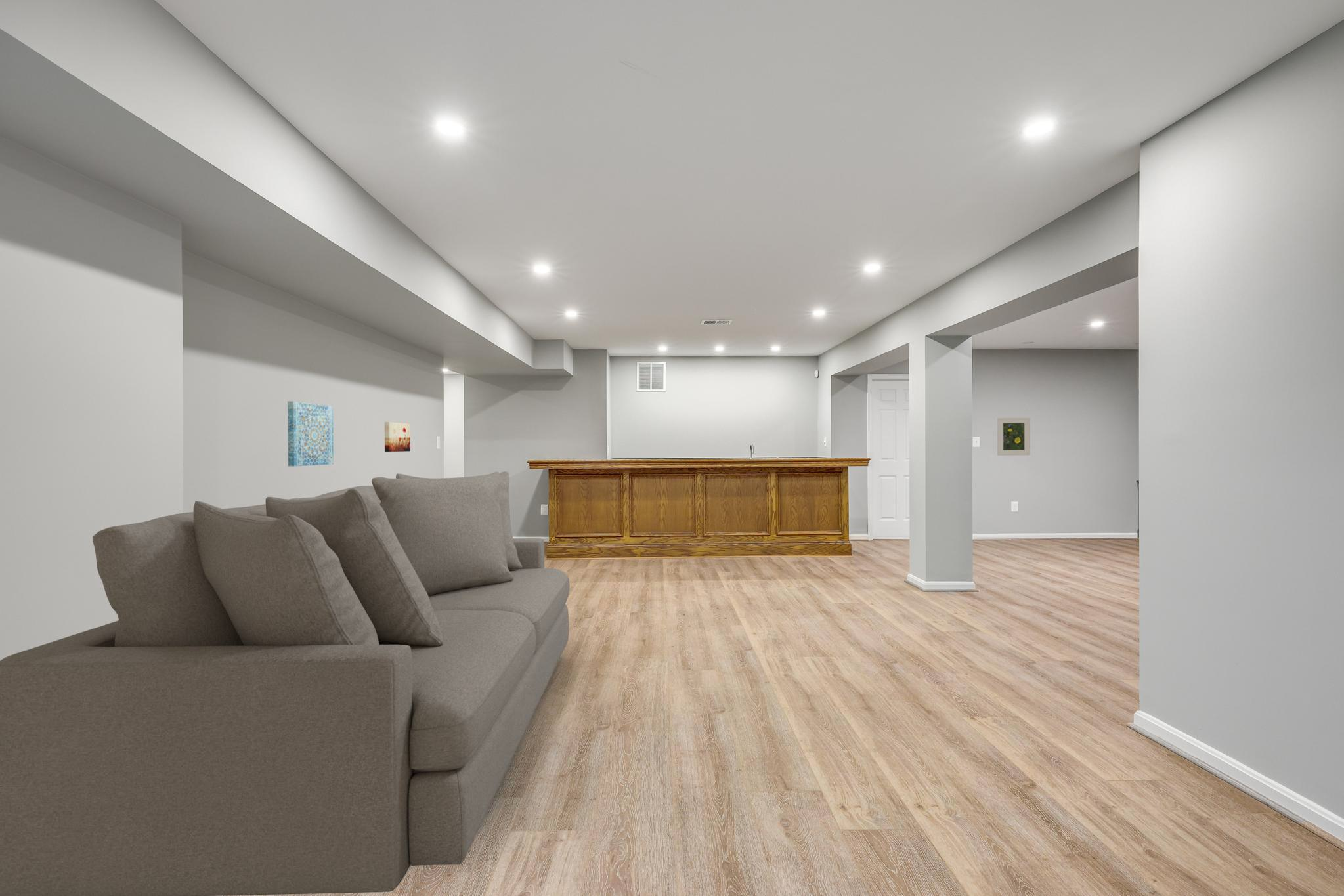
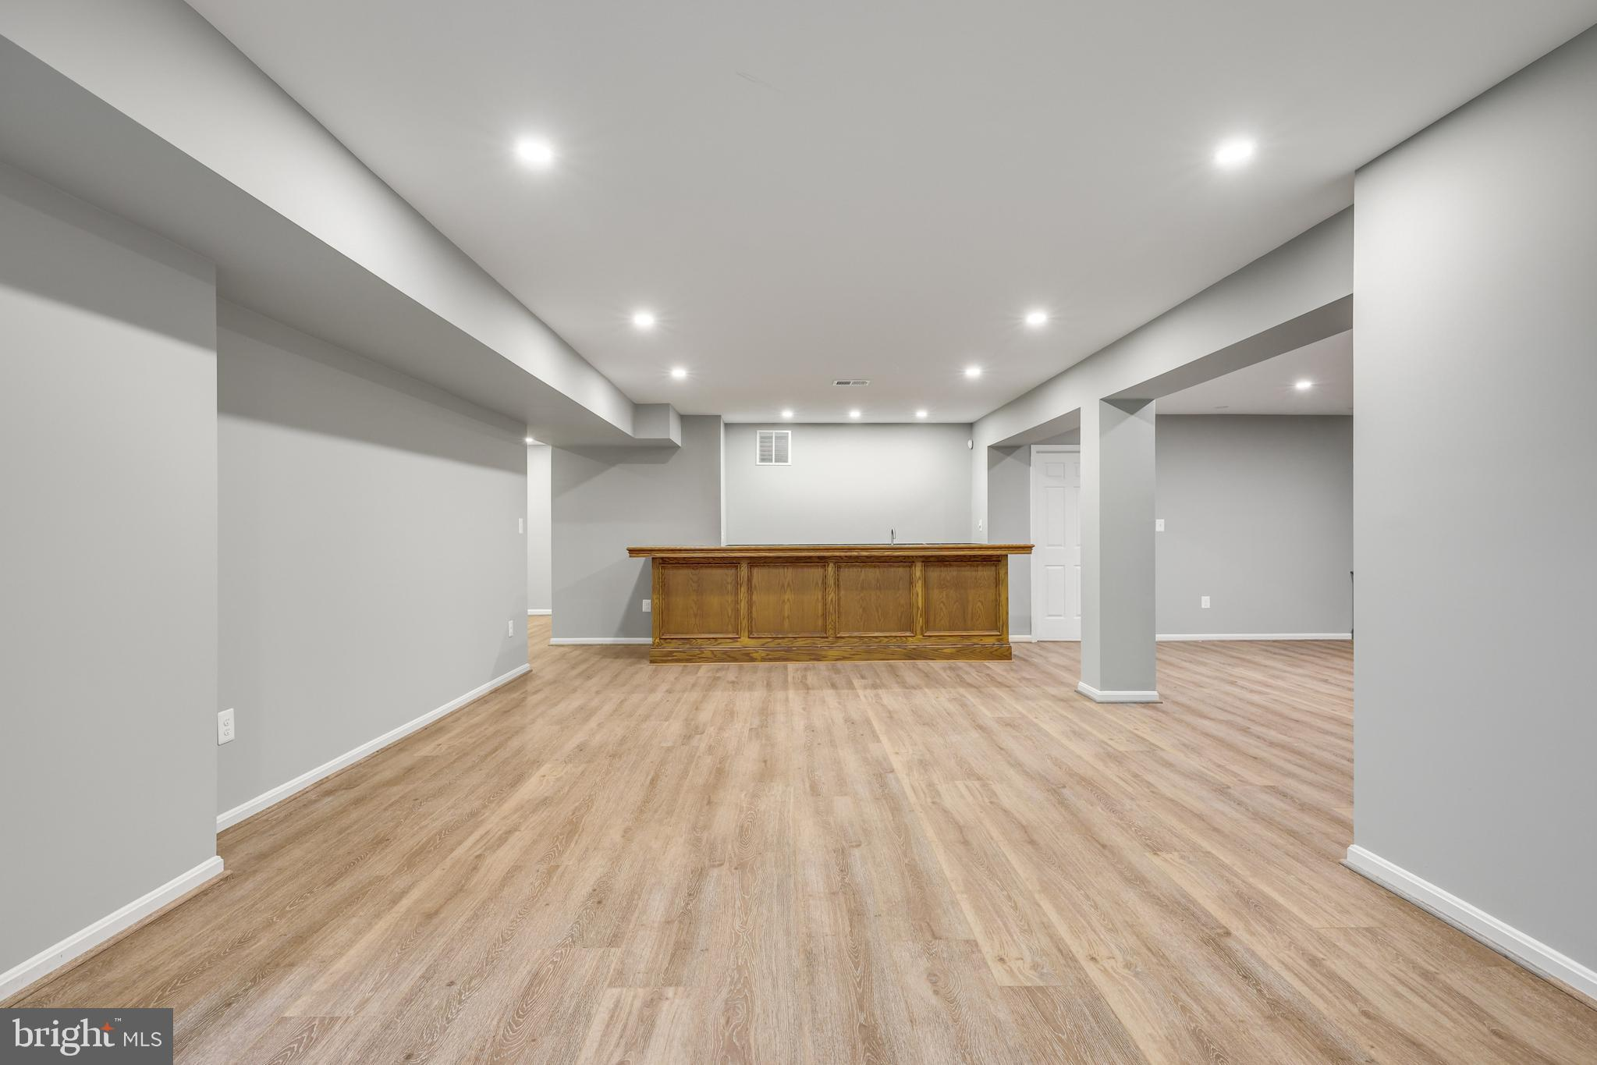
- sofa (395, 603)
- wall art (311, 434)
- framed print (1013, 437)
- wall art (398, 437)
